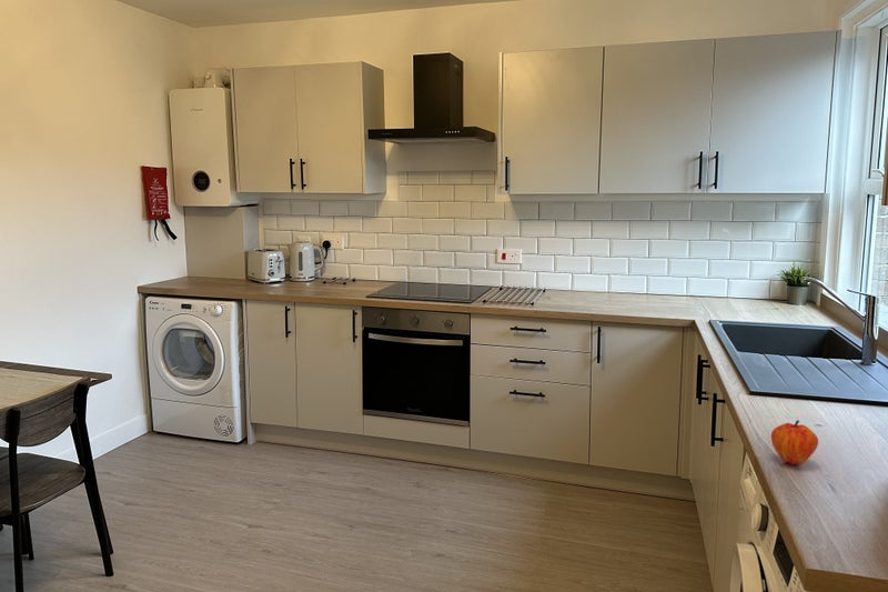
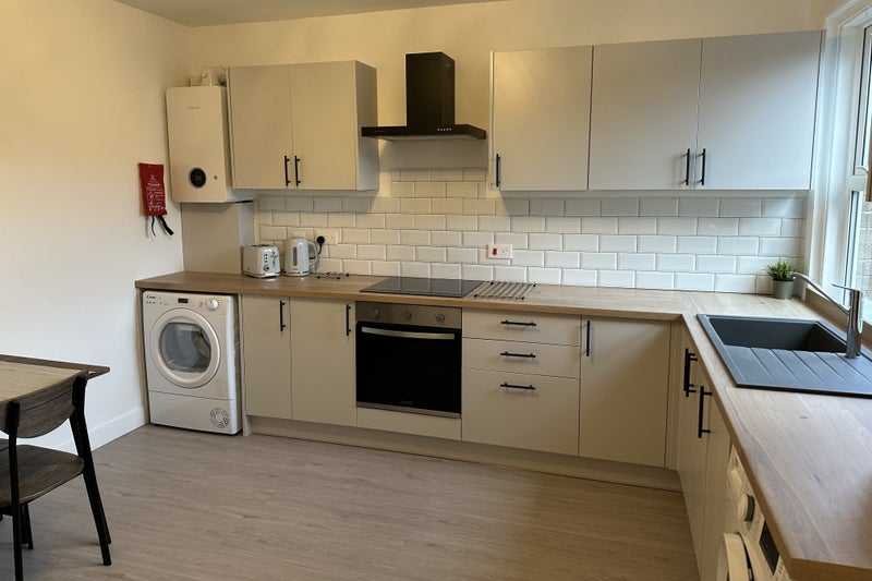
- fruit (794, 441)
